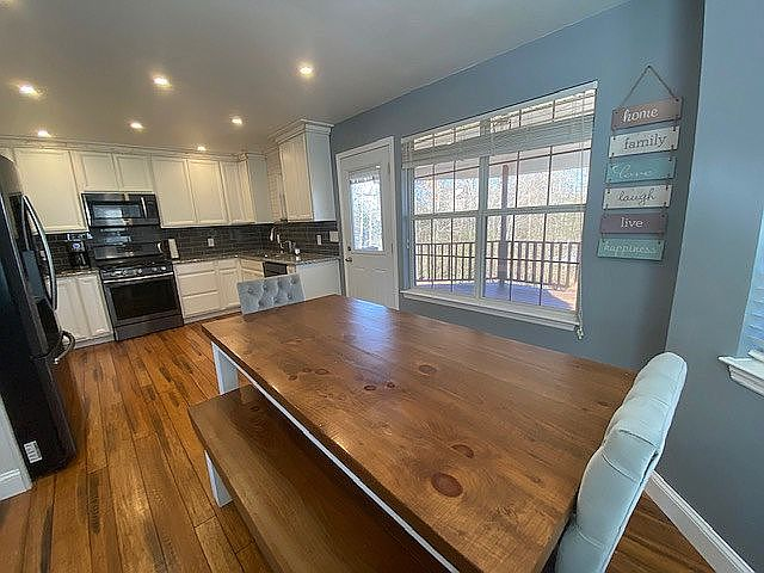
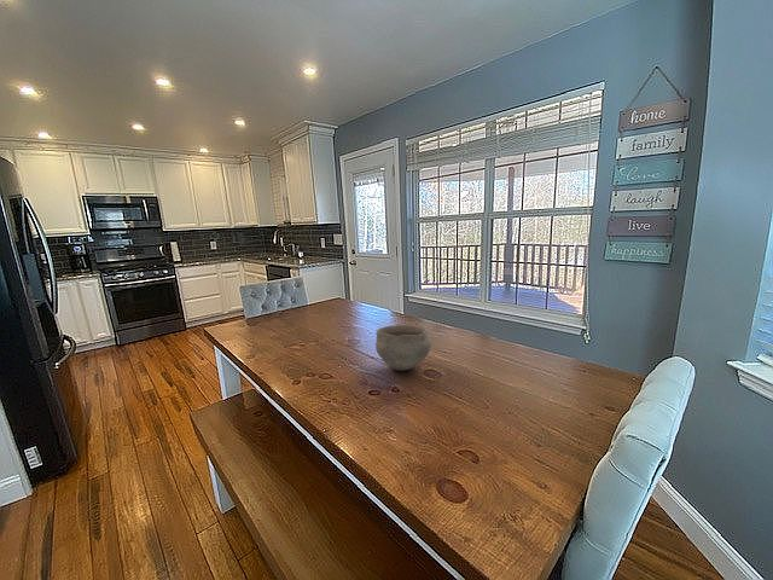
+ bowl (402, 347)
